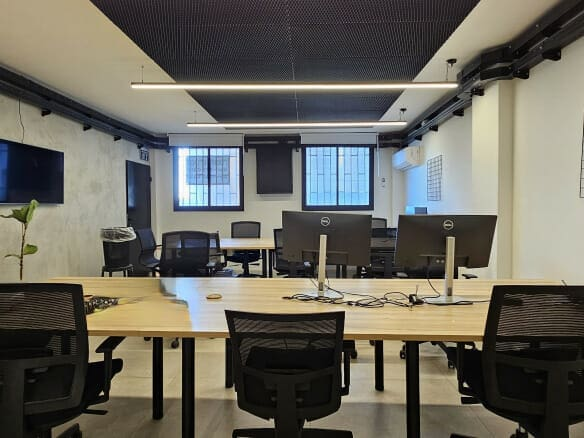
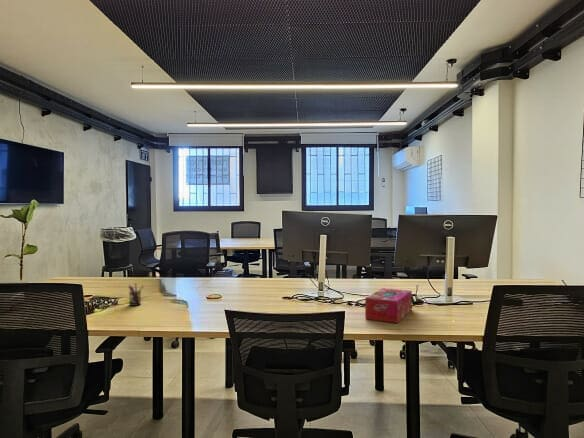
+ tissue box (389, 304)
+ pen holder (136, 293)
